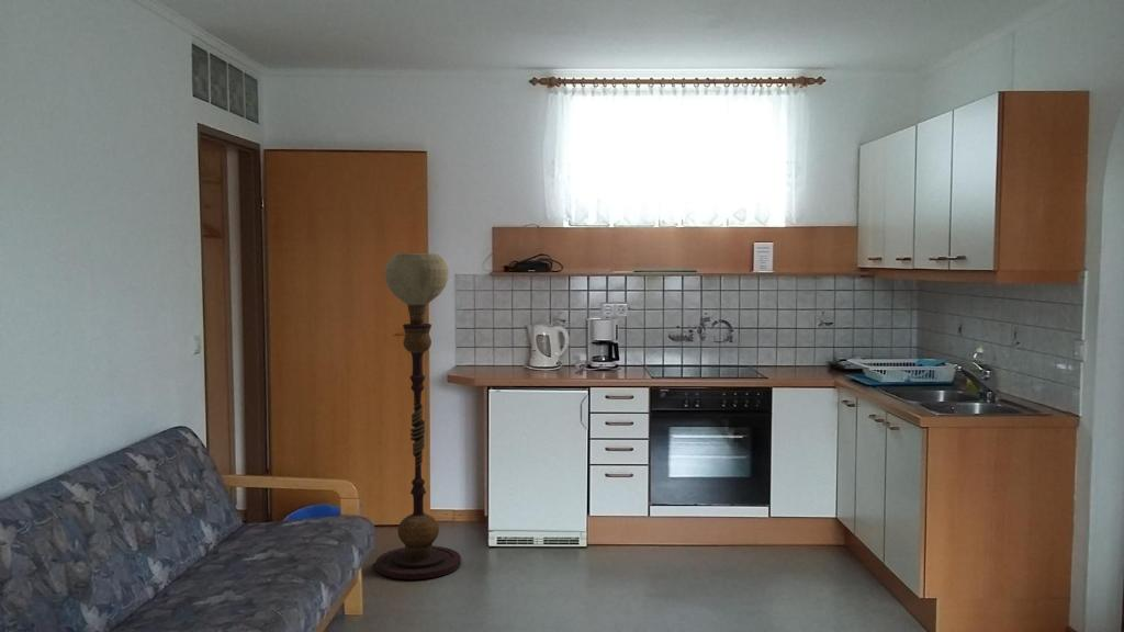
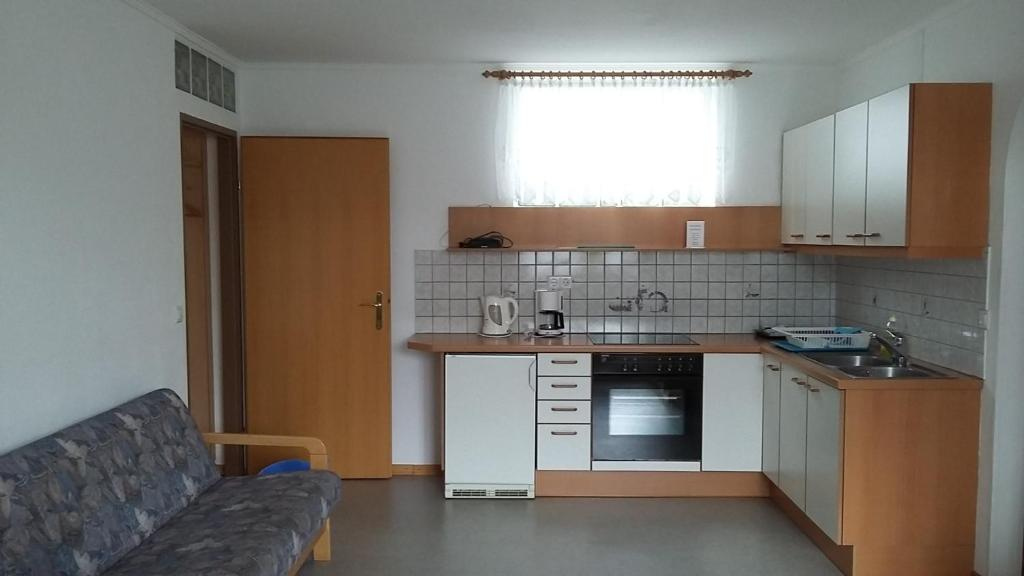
- floor lamp (417, 410)
